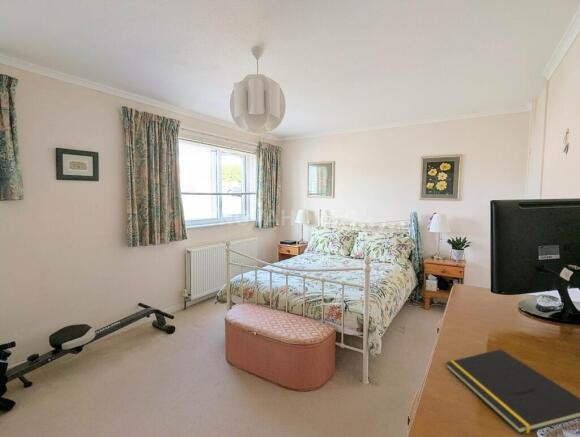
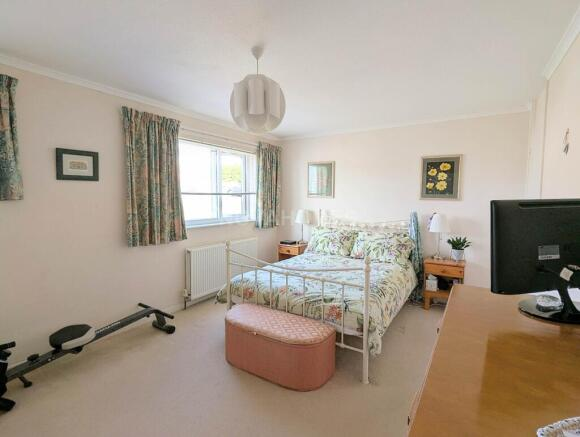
- notepad (509, 384)
